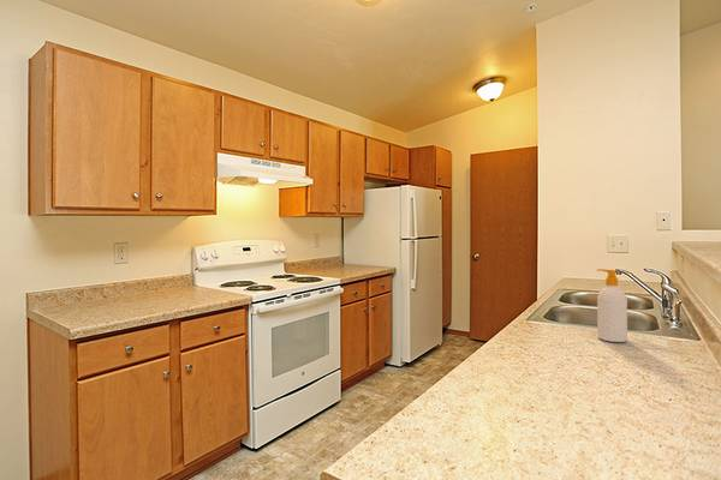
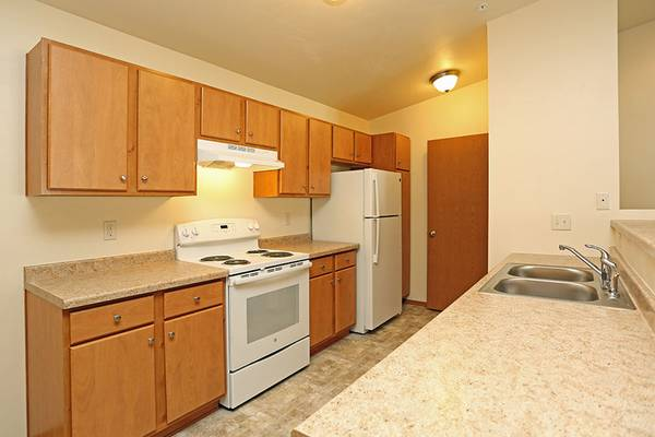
- soap bottle (610, 304)
